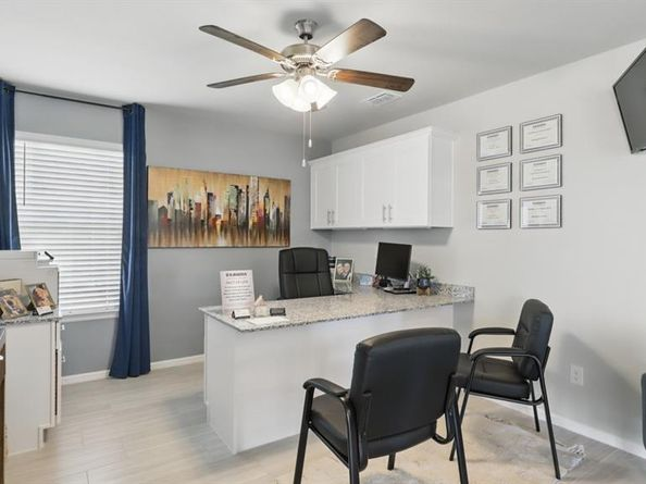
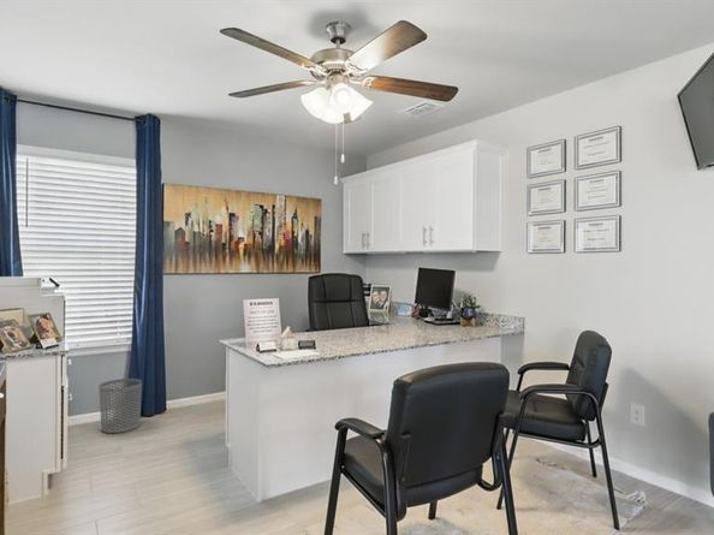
+ waste bin (120, 405)
